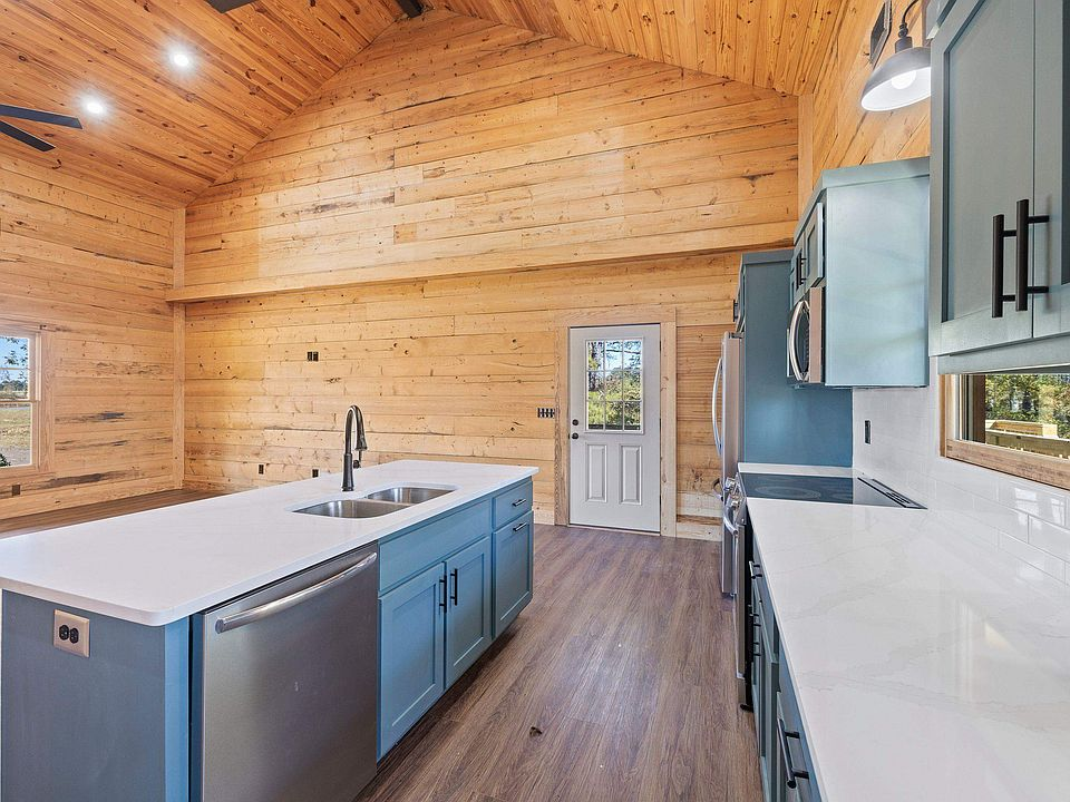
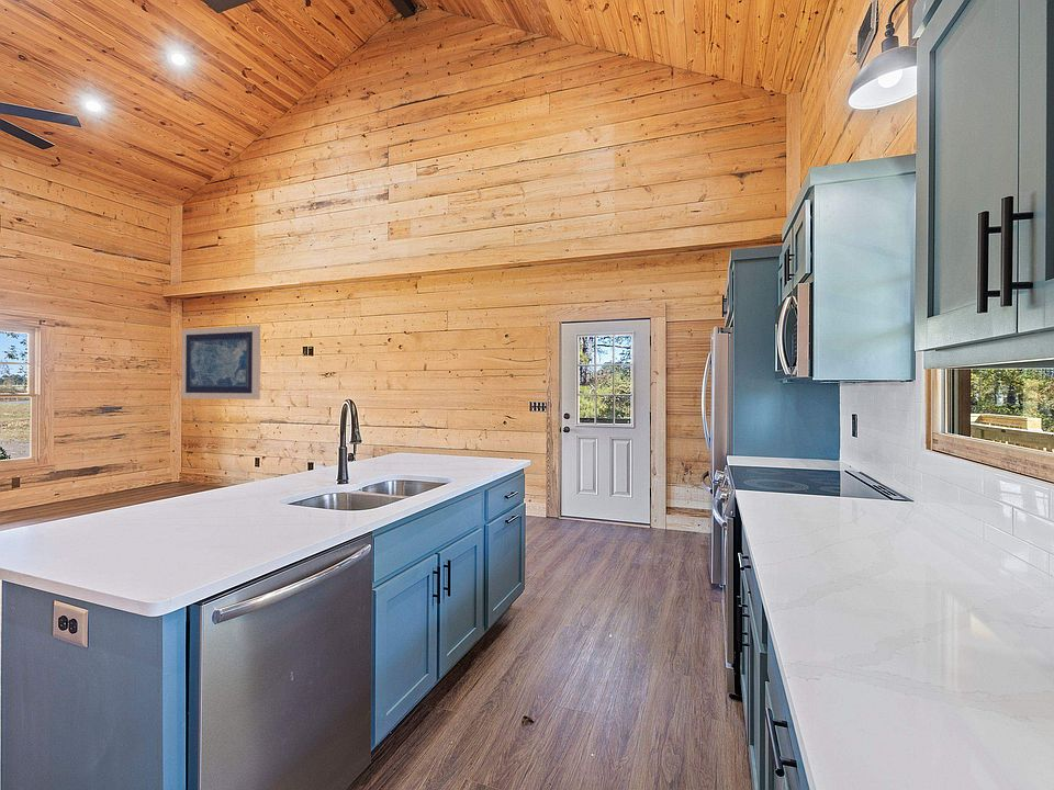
+ wall art (220, 363)
